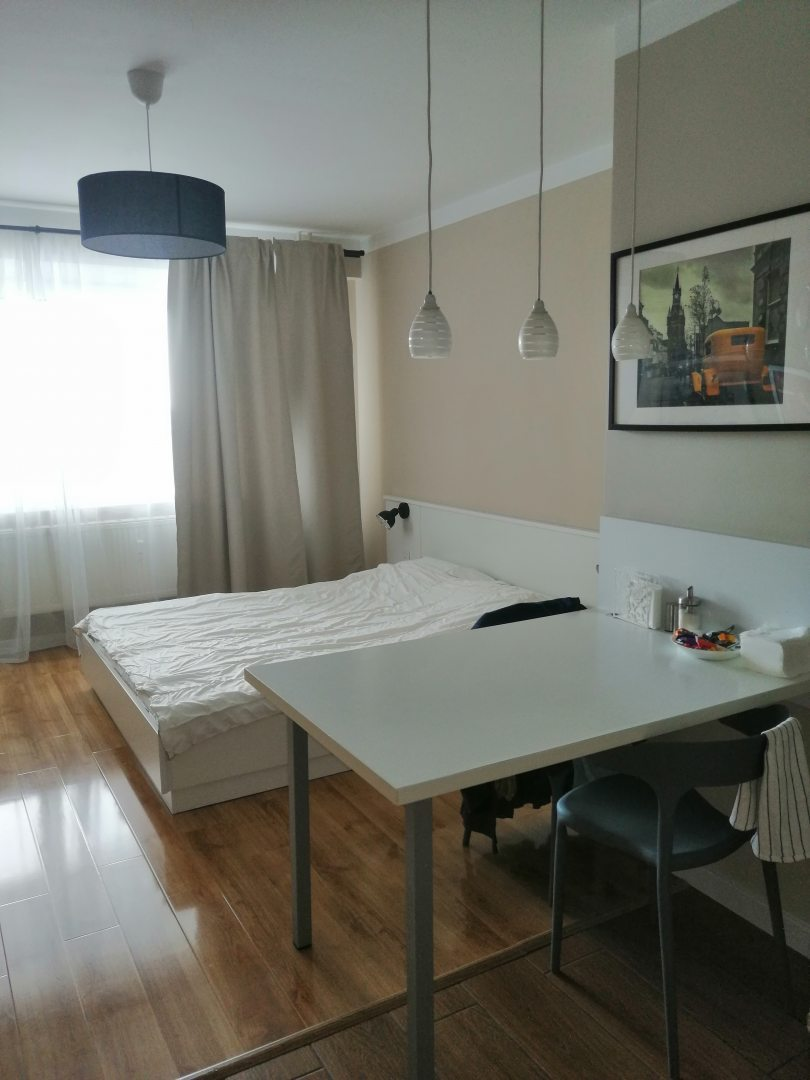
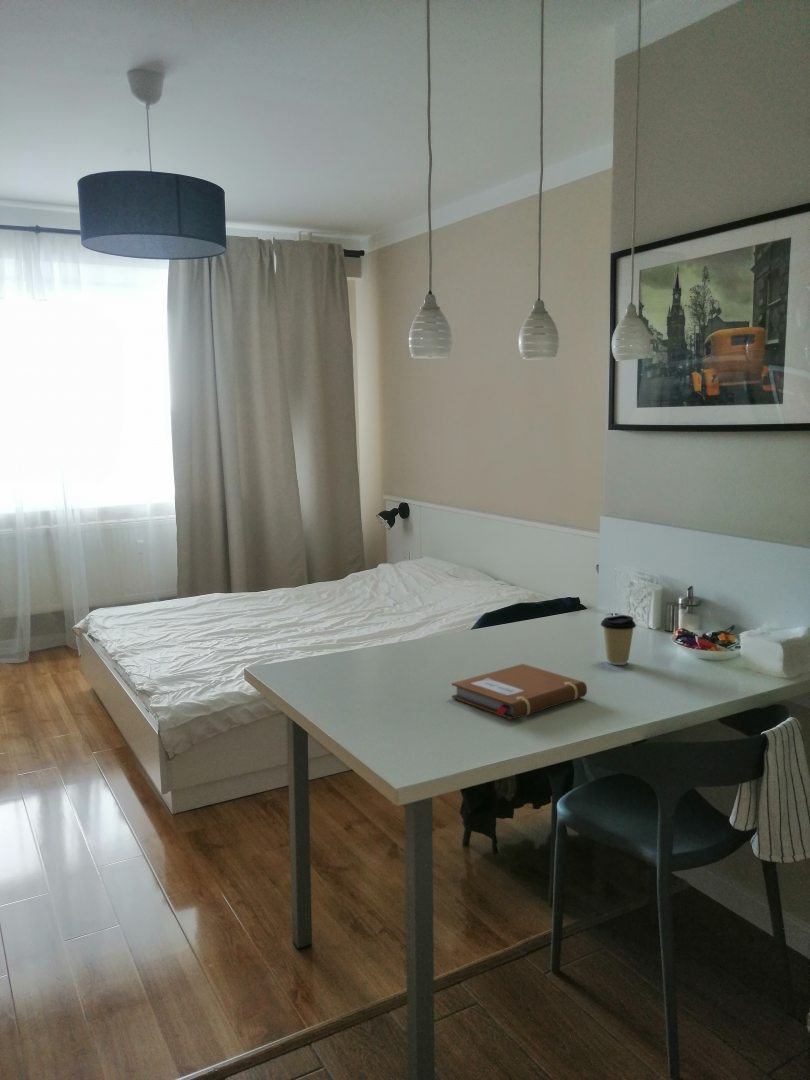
+ coffee cup (618, 640)
+ notebook (517, 690)
